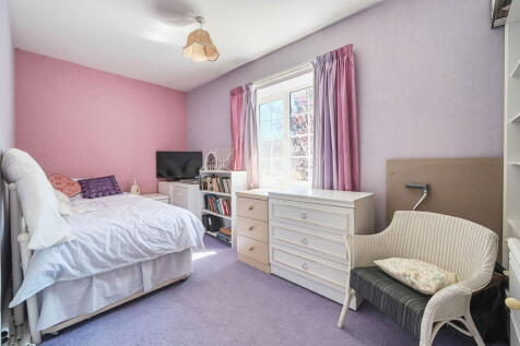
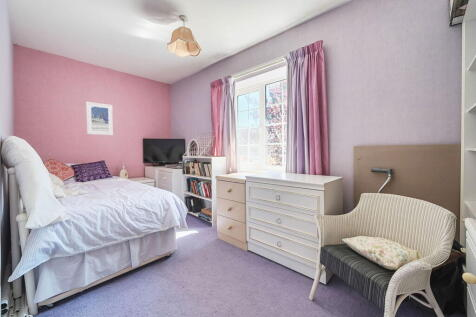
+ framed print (100, 119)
